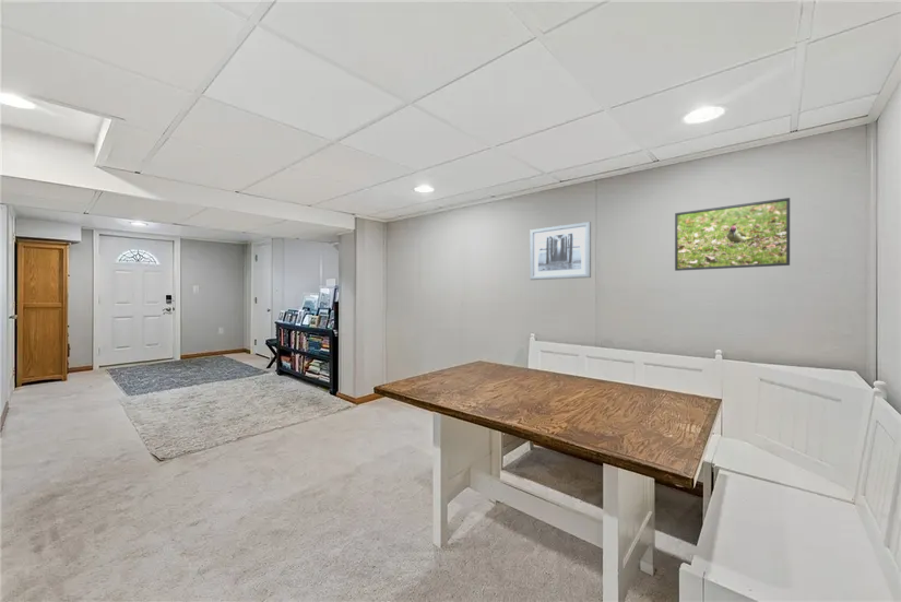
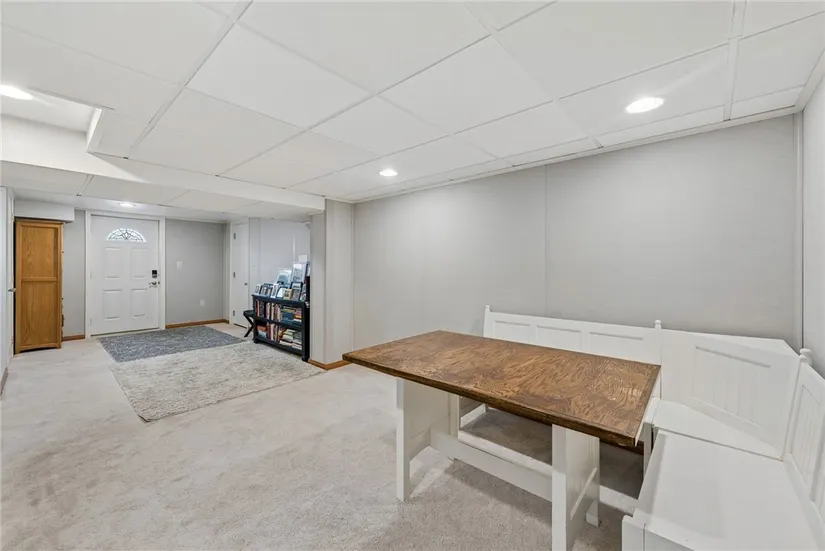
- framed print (727, 237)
- wall art (558, 252)
